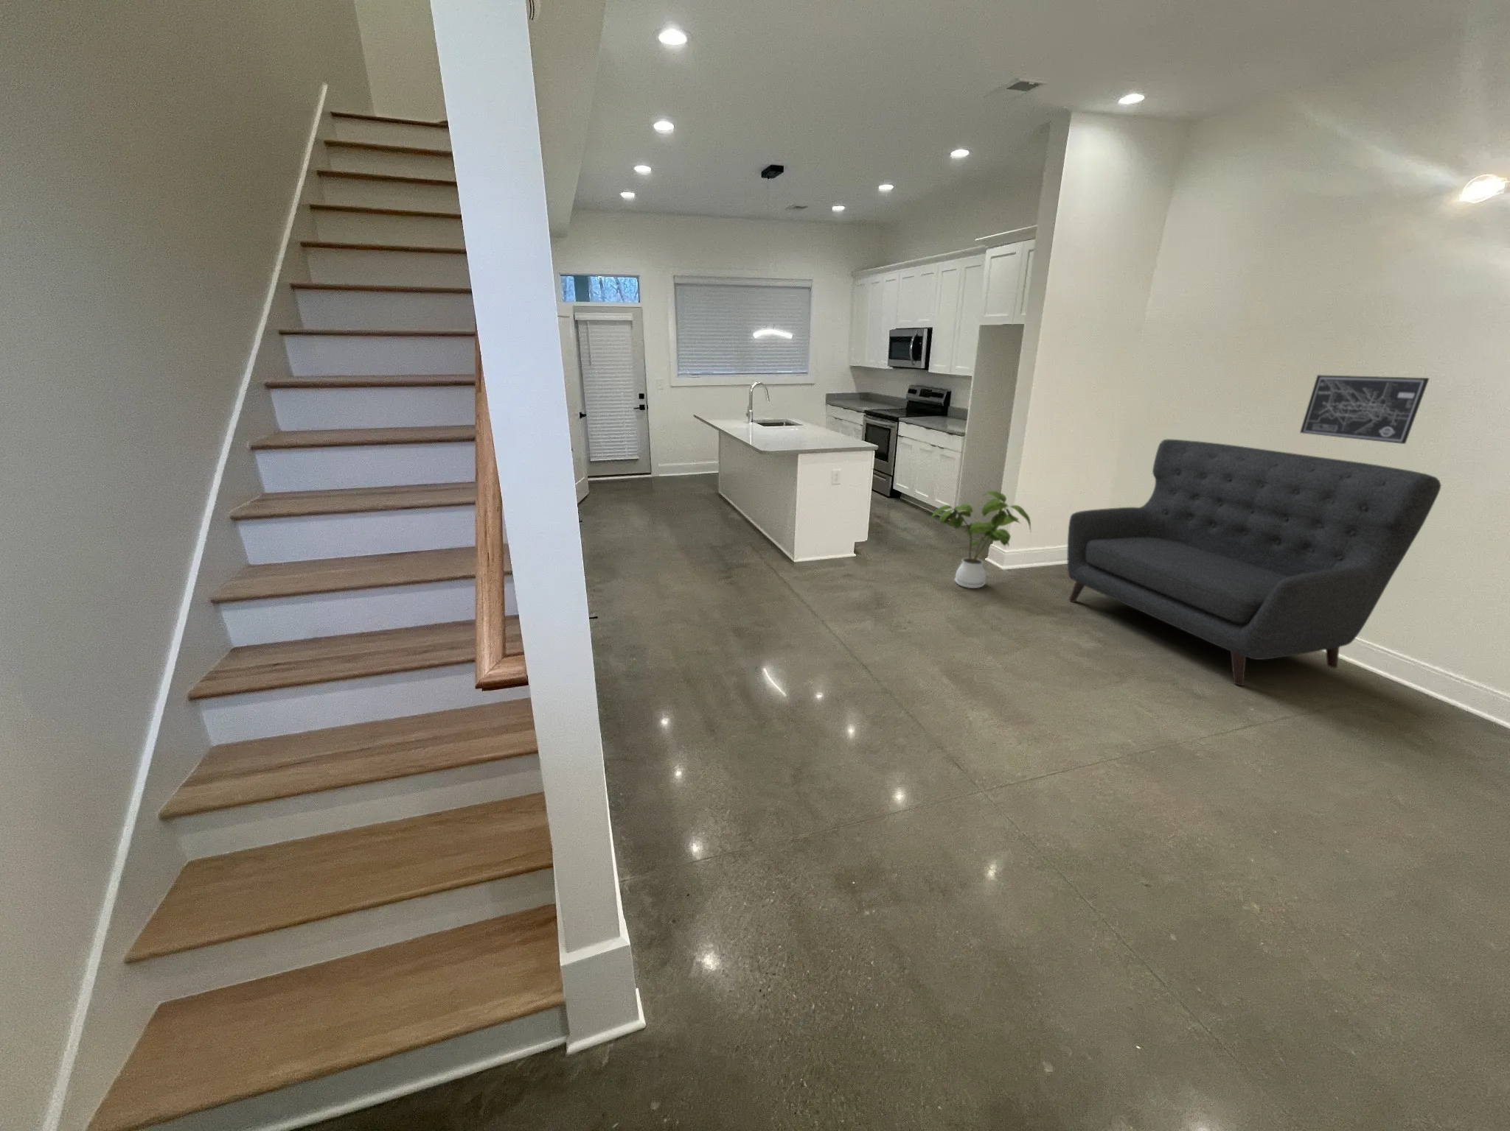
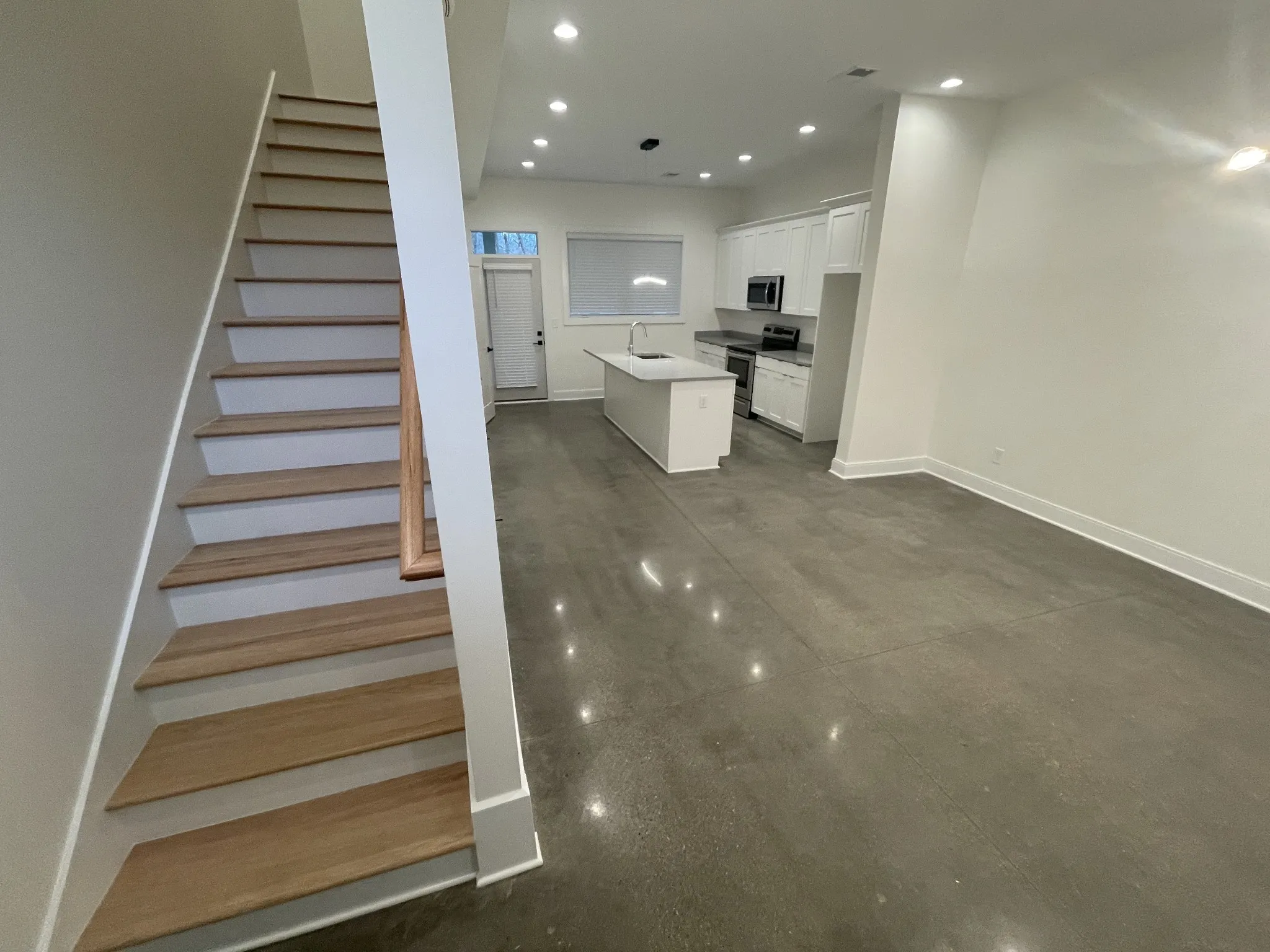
- sofa (1216, 546)
- wall art (1359, 407)
- house plant (988, 539)
